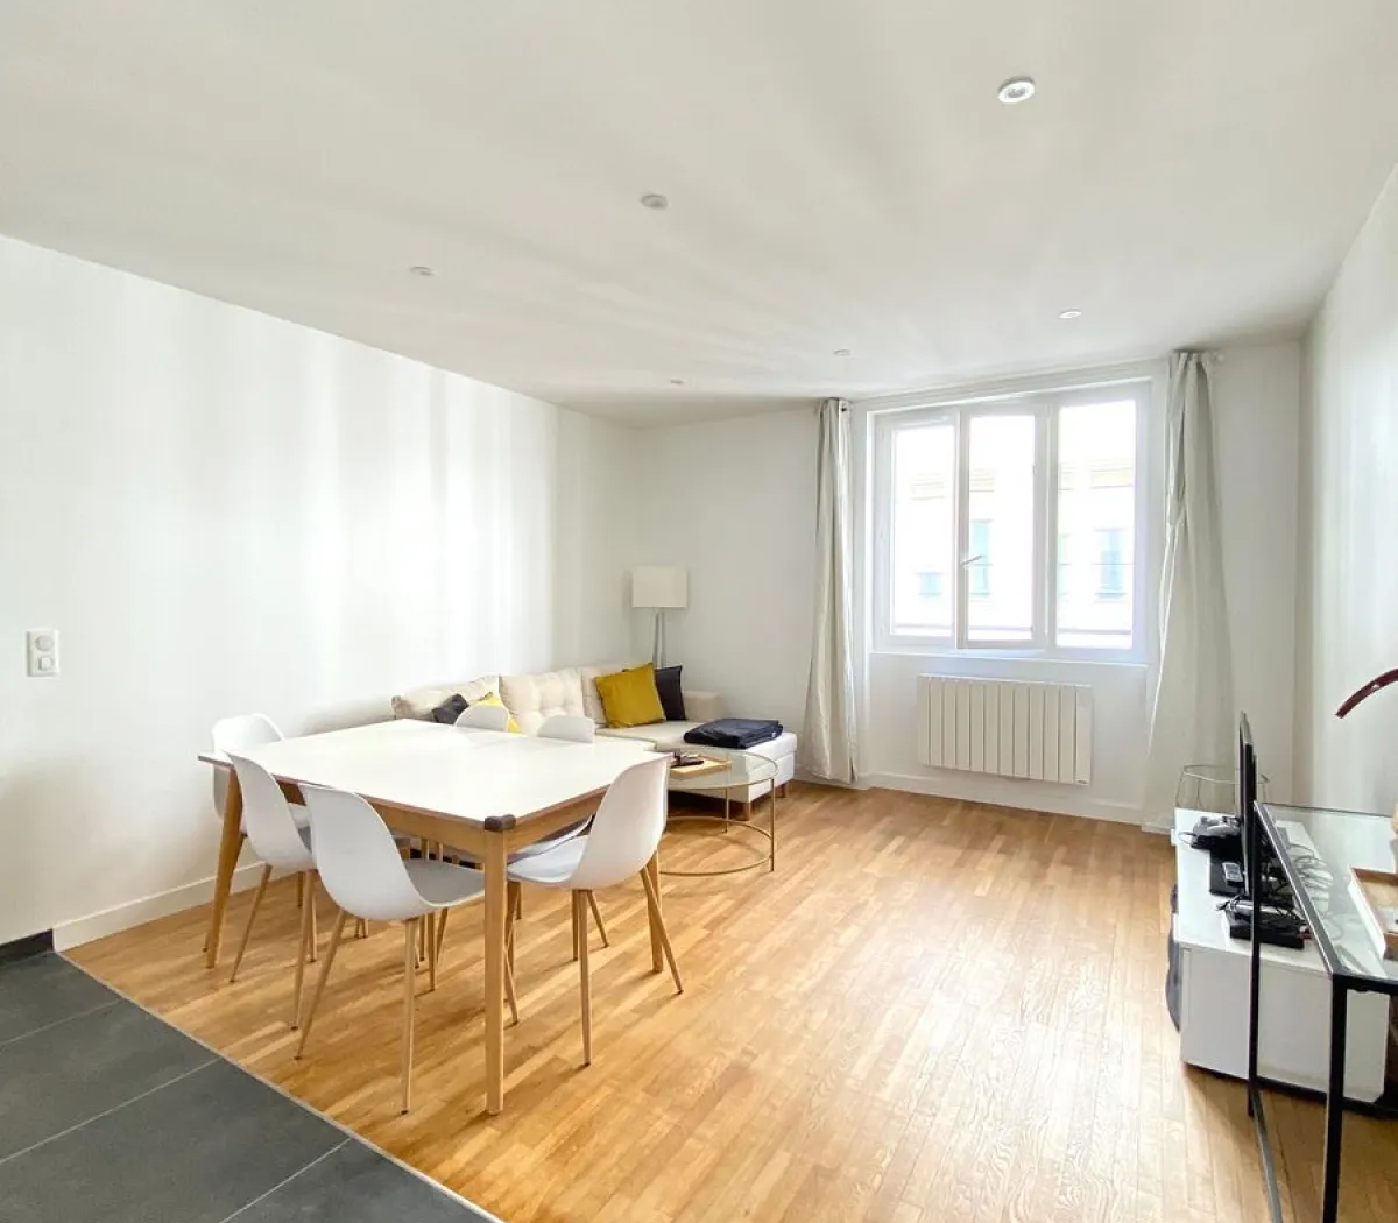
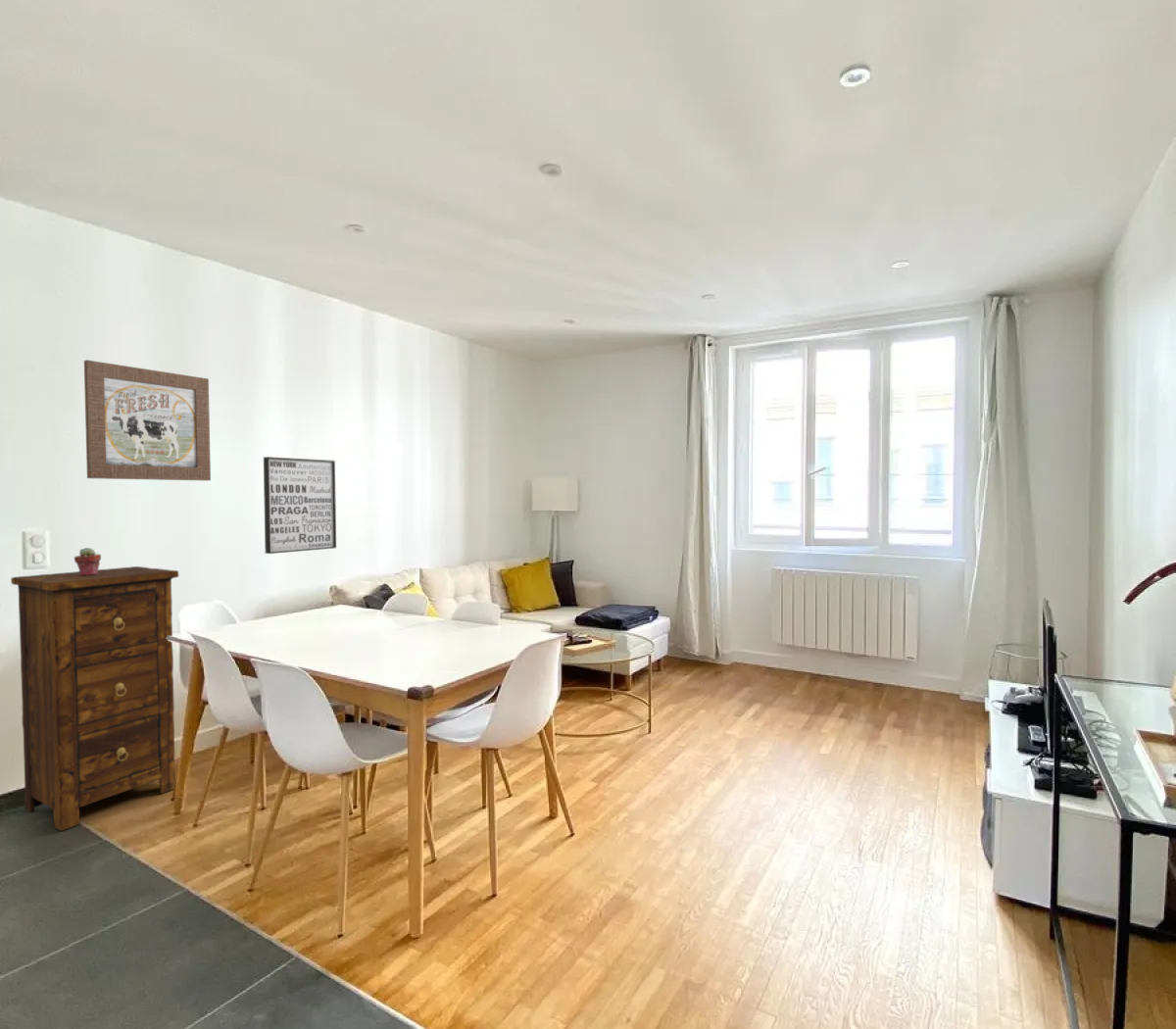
+ cabinet (101, 687)
+ wall art (301, 505)
+ wall art (152, 424)
+ potted succulent (87, 561)
